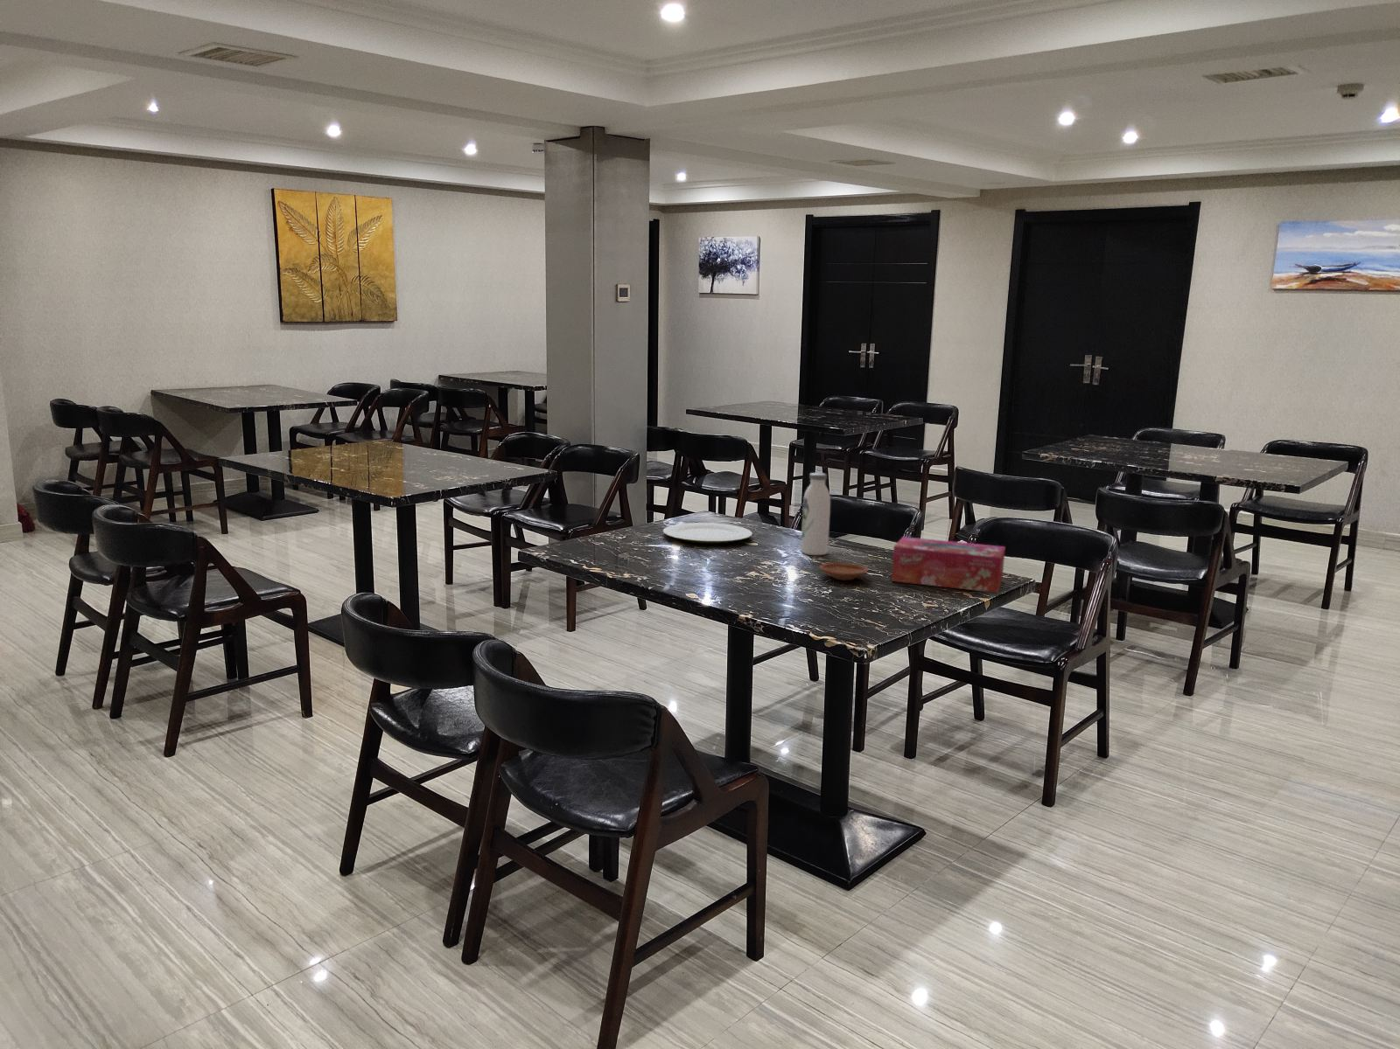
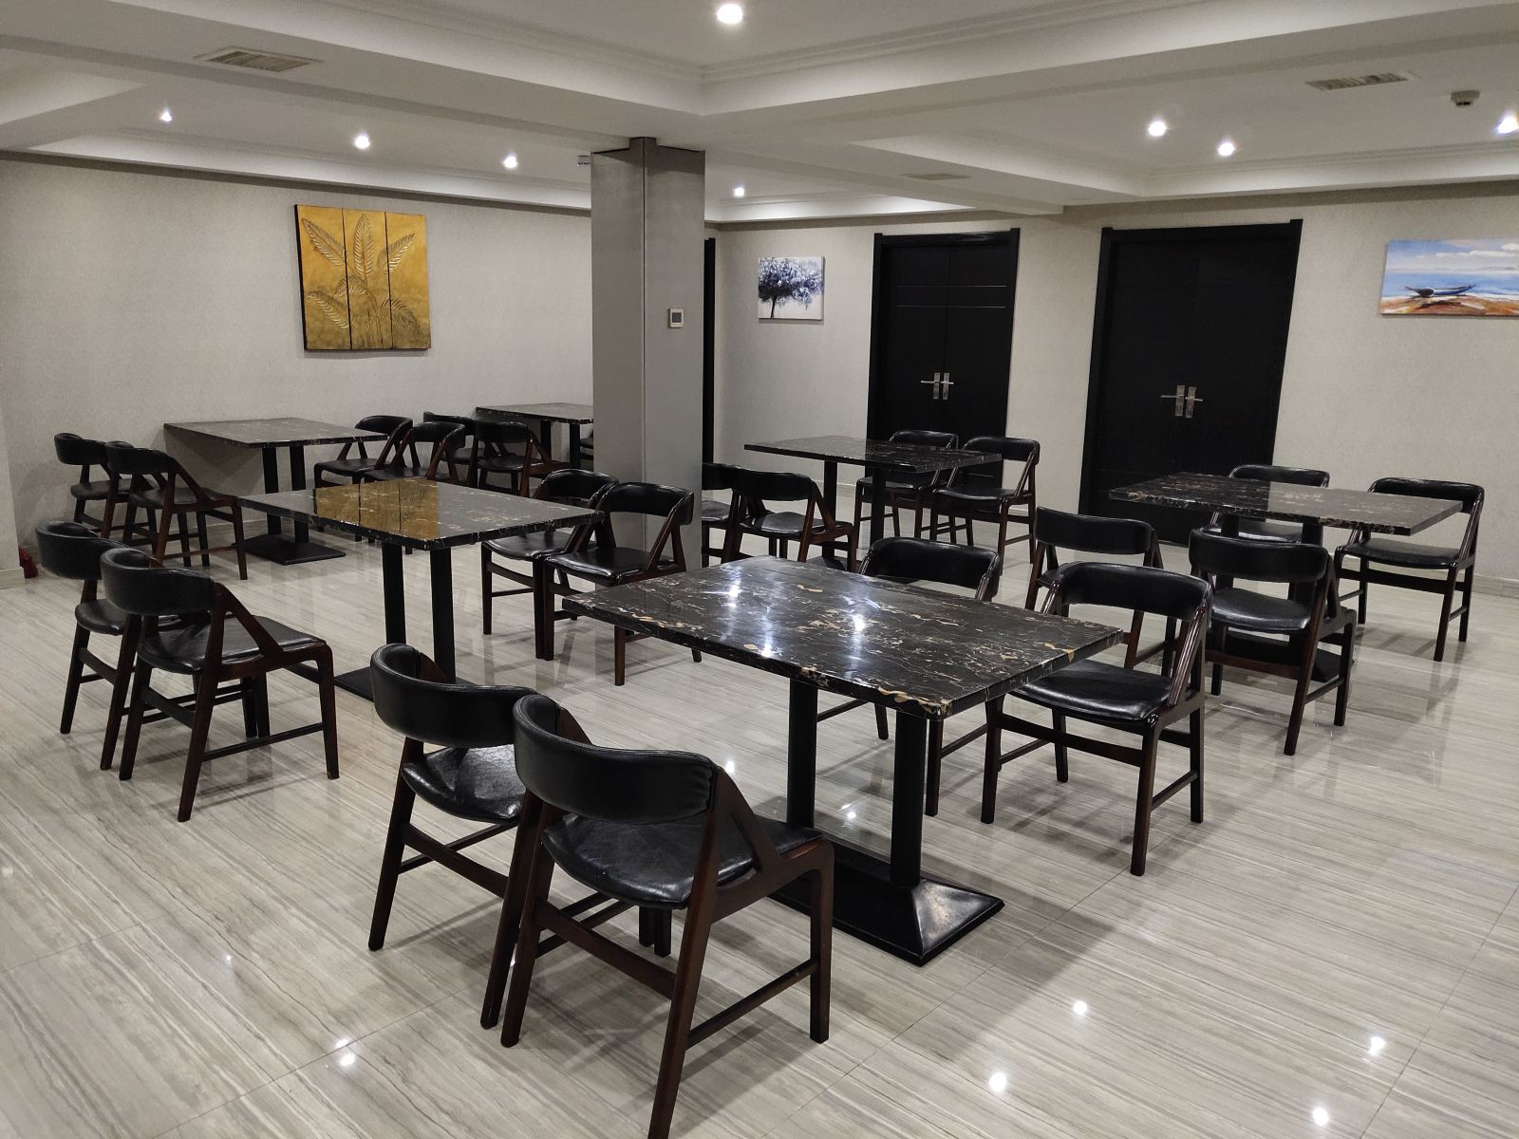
- plate (707, 533)
- water bottle (816, 513)
- plate (842, 573)
- tissue box (948, 563)
